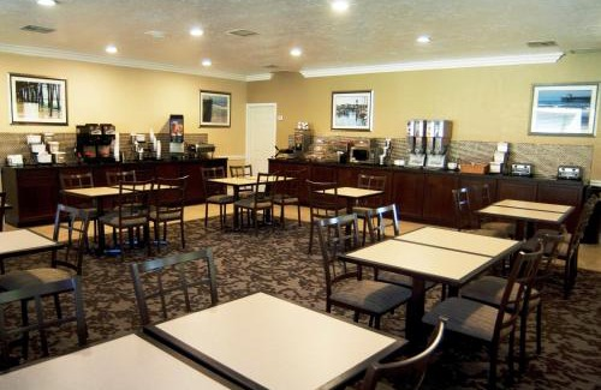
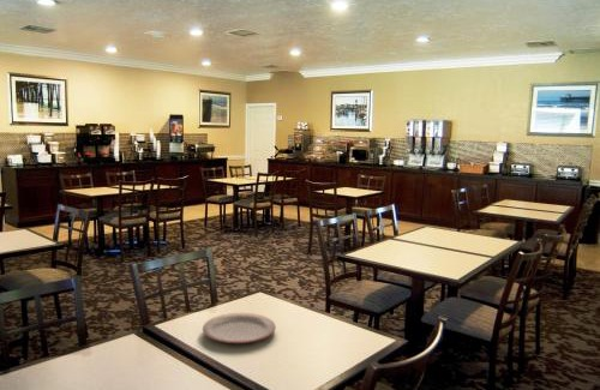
+ plate (239, 329)
